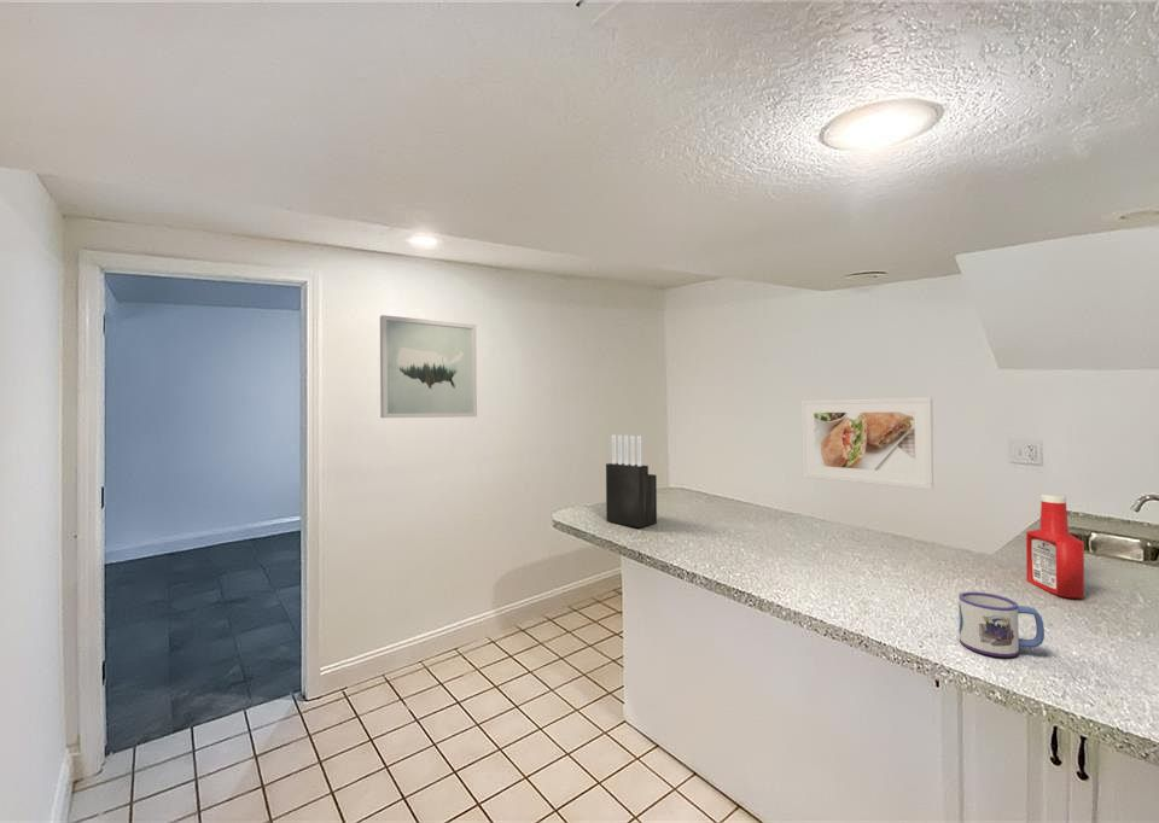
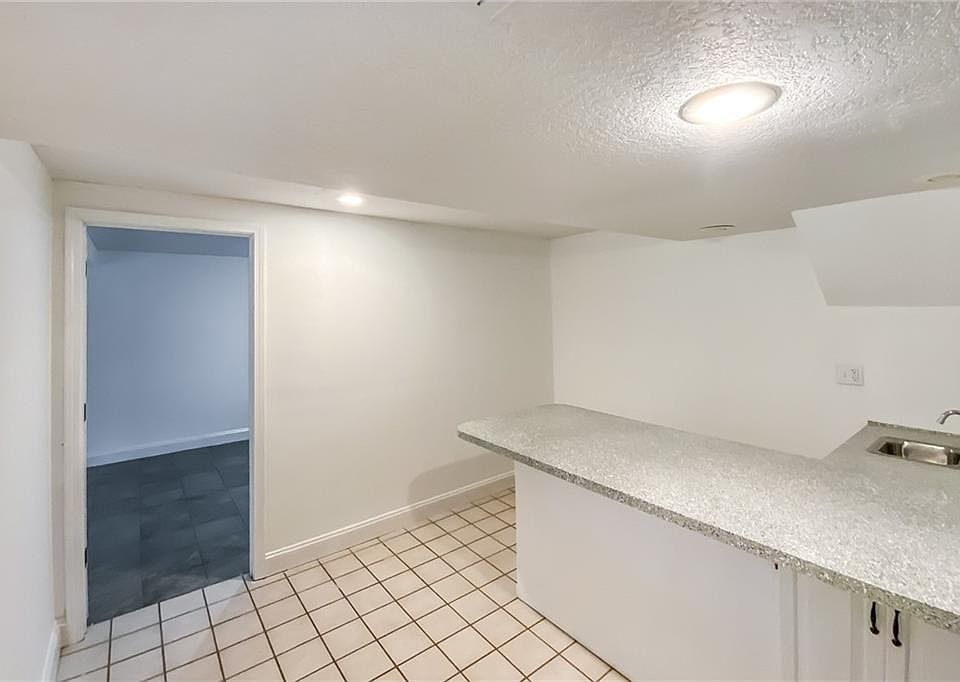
- mug (1000, 624)
- knife block (633, 478)
- soap bottle (1054, 542)
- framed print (861, 440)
- wall art (430, 368)
